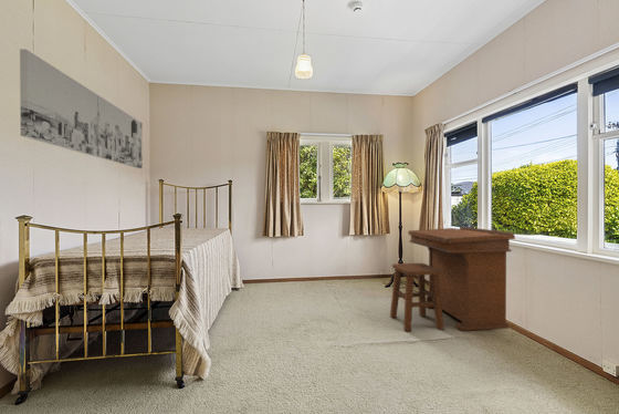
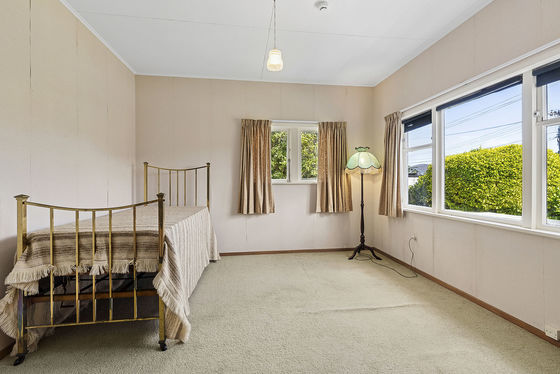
- desk (440, 272)
- wall art (99, 127)
